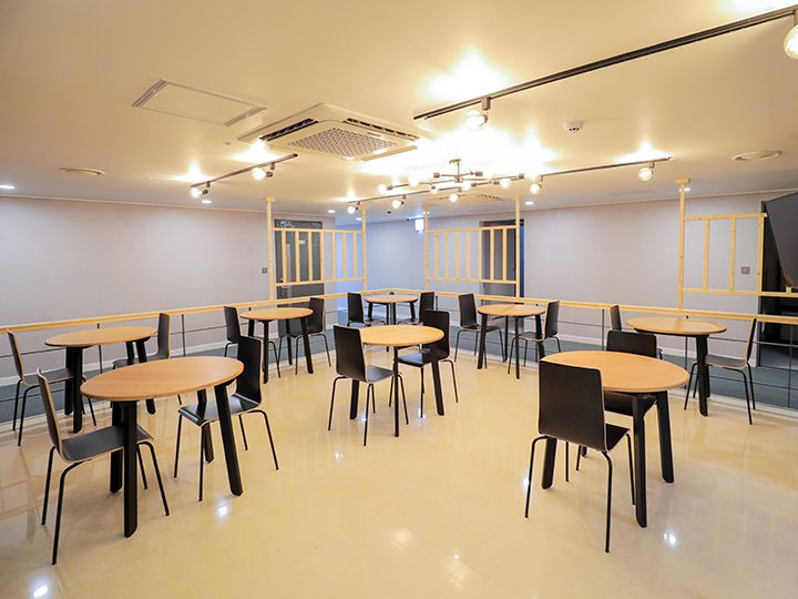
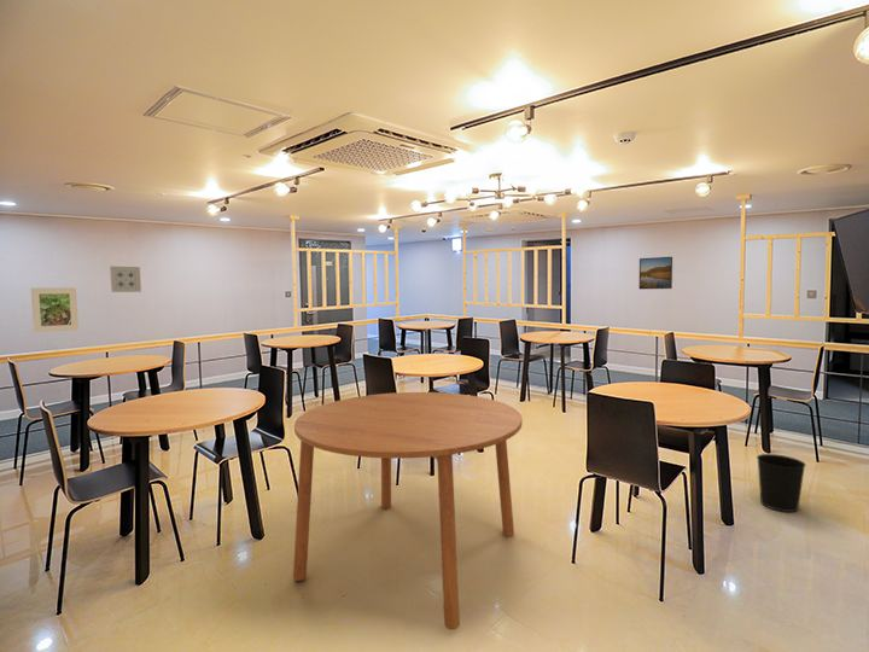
+ dining table (390, 485)
+ wall art (126, 279)
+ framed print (54, 309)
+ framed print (655, 273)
+ wastebasket (780, 483)
